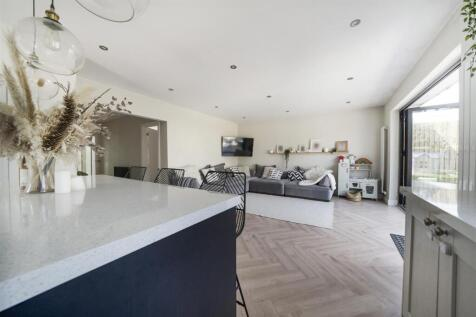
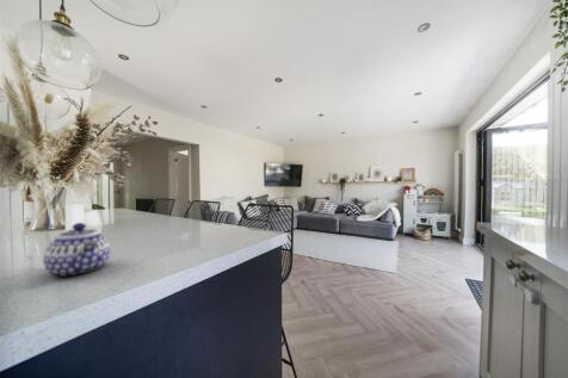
+ teapot (79, 246)
